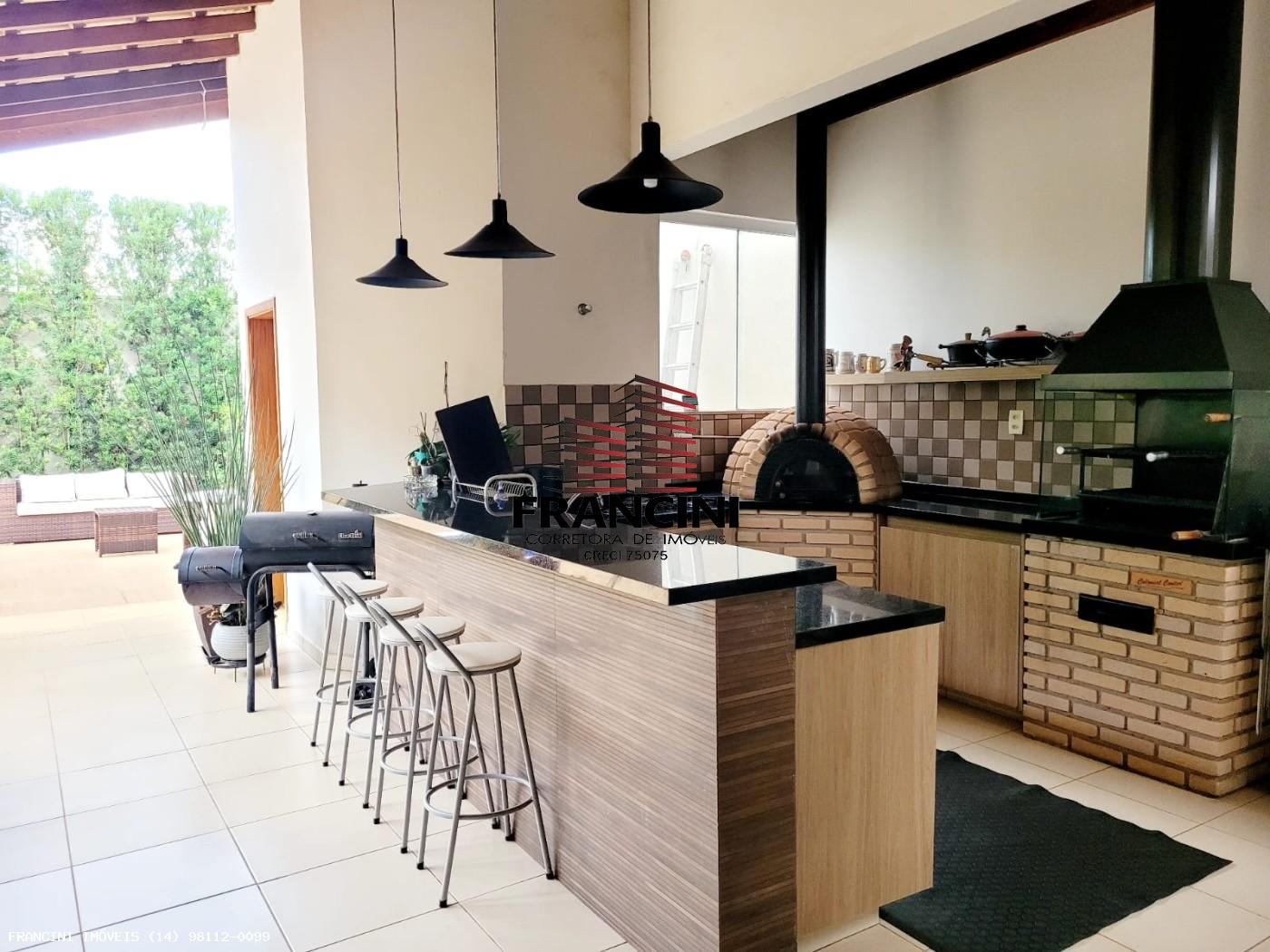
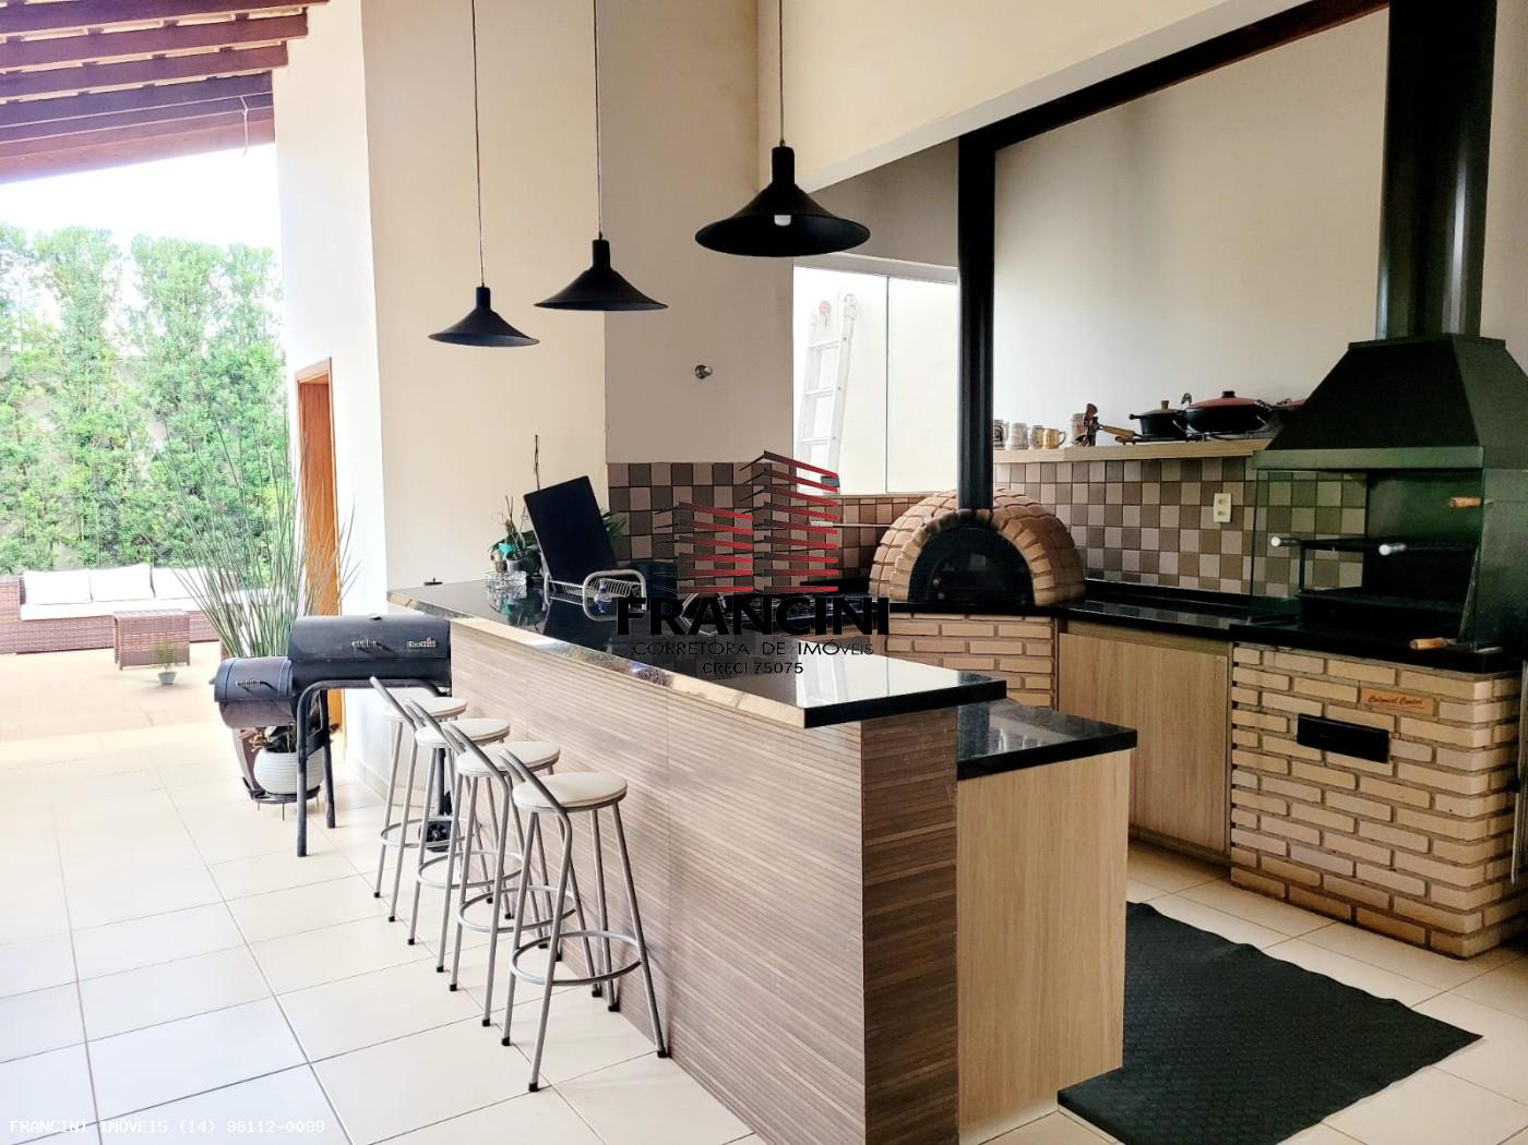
+ potted plant (165, 658)
